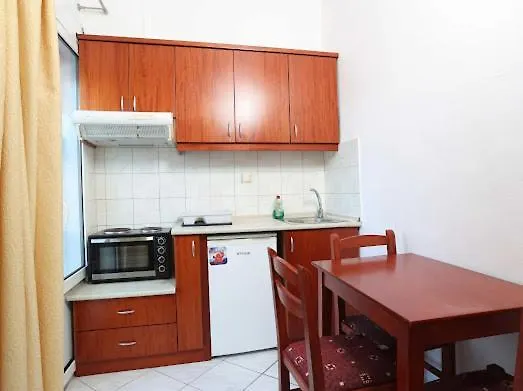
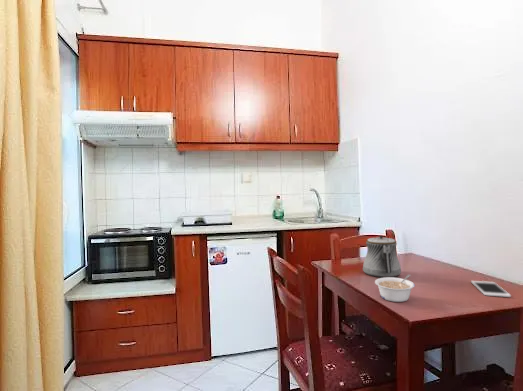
+ legume (394, 288)
+ cell phone (489, 288)
+ teapot (381, 254)
